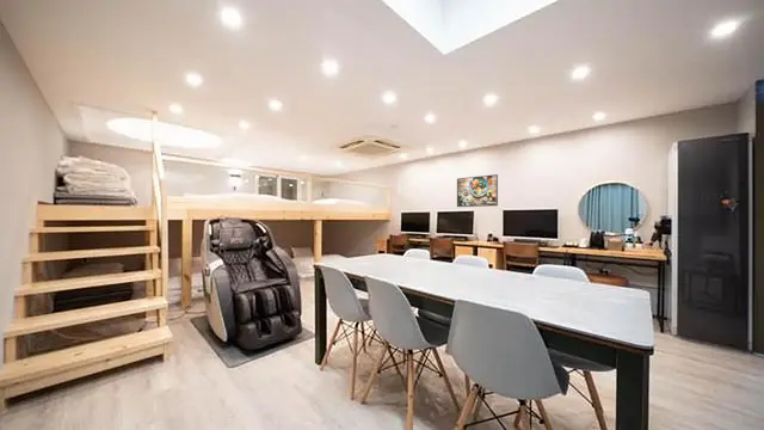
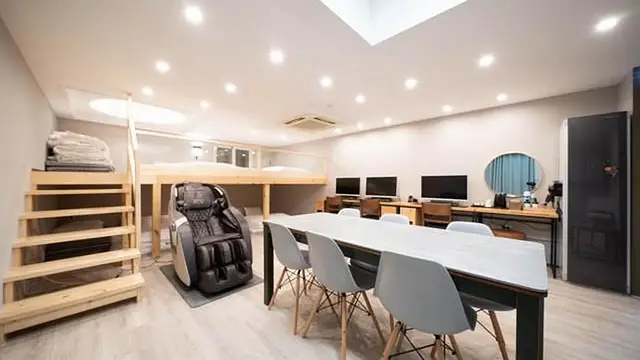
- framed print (476, 191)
